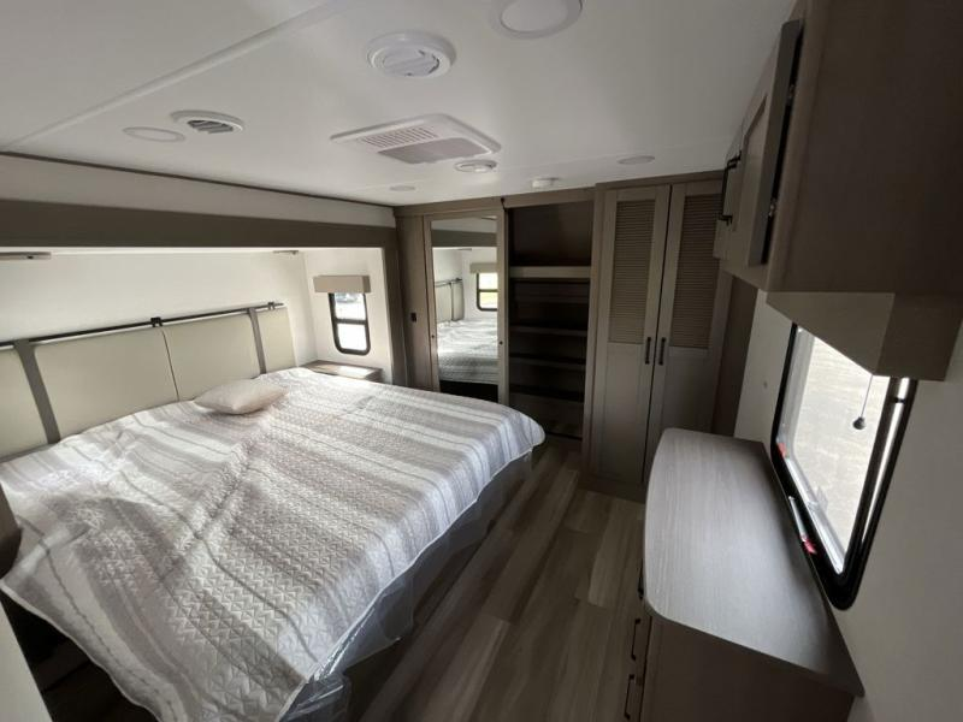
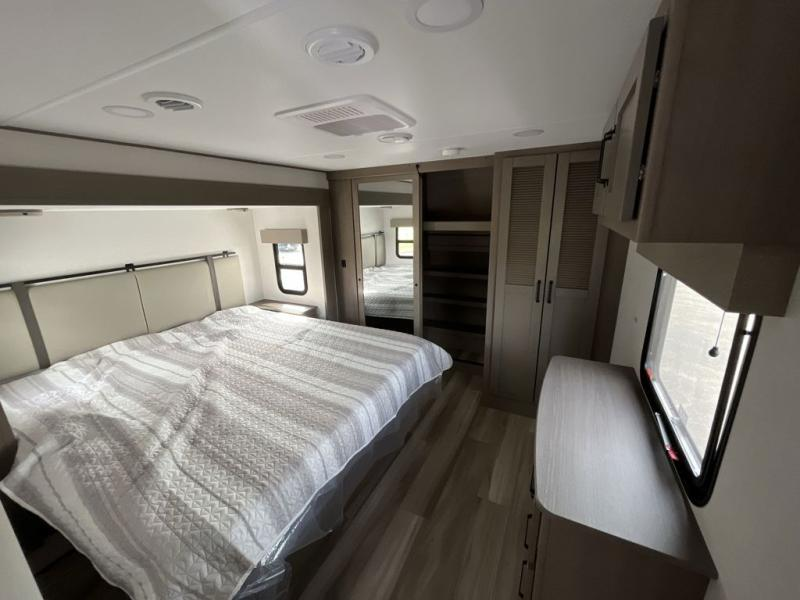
- pillow (242, 395)
